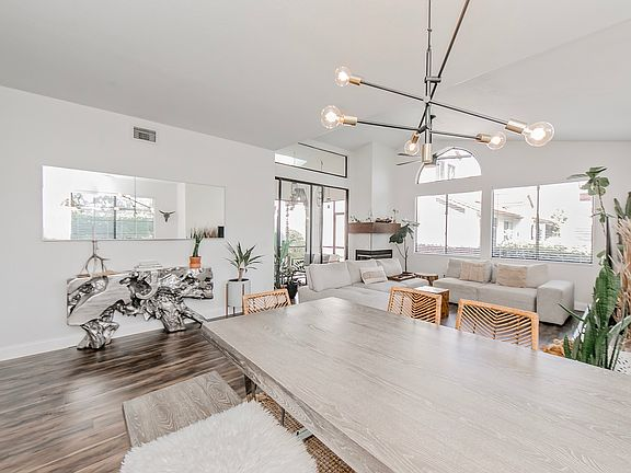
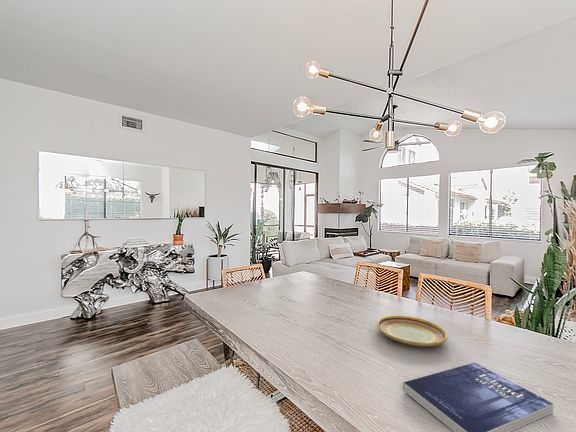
+ book (473, 396)
+ plate (410, 331)
